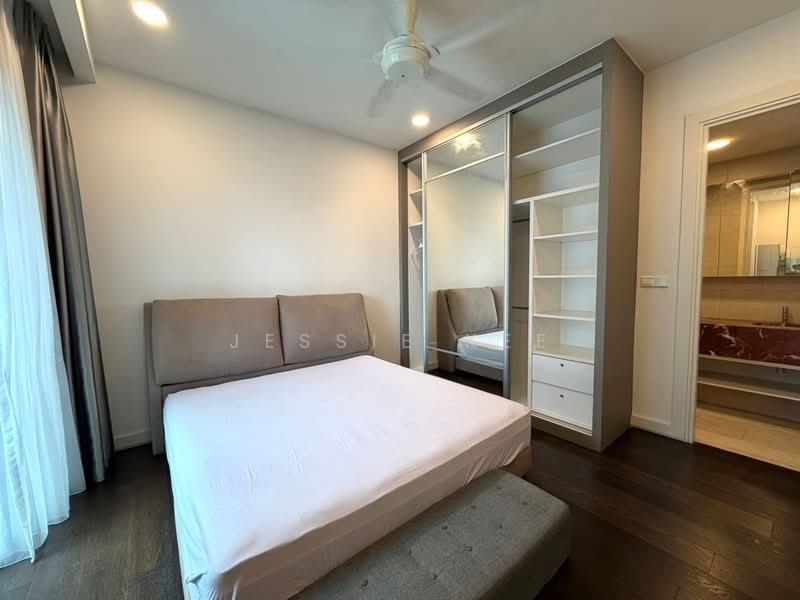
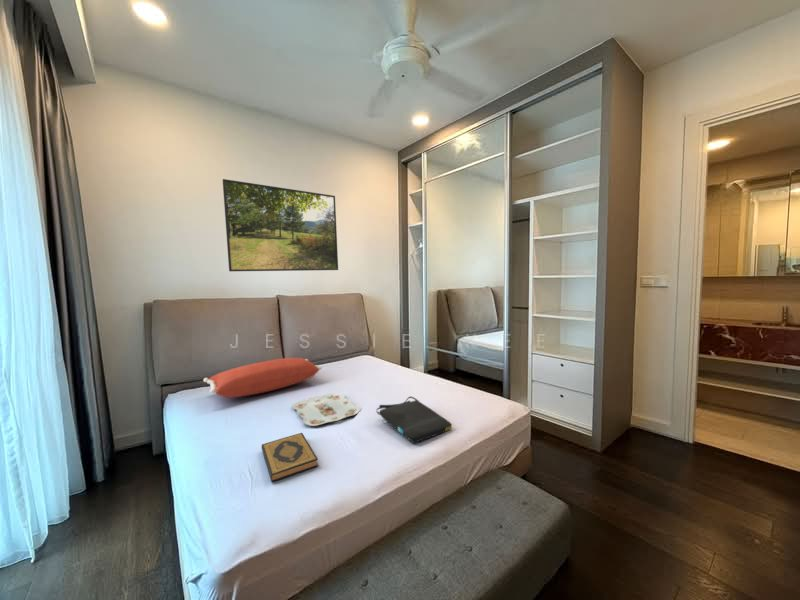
+ pillow (265, 375)
+ hardback book (288, 454)
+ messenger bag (411, 416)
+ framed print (287, 230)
+ serving tray (325, 408)
